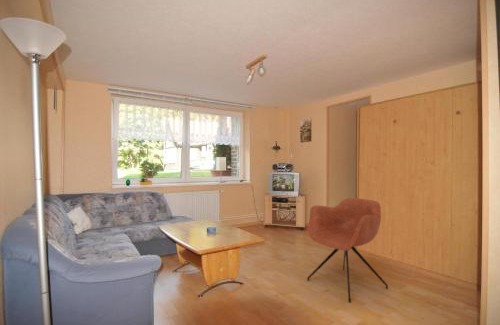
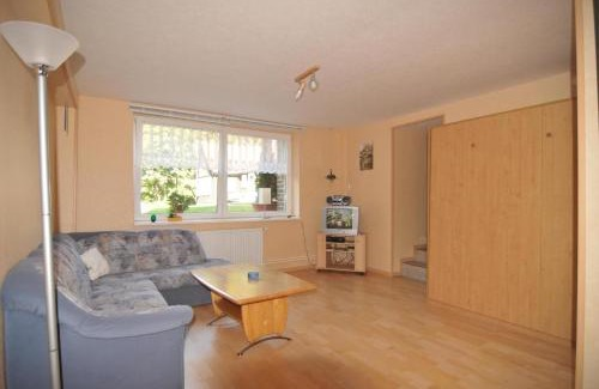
- armchair (346, 243)
